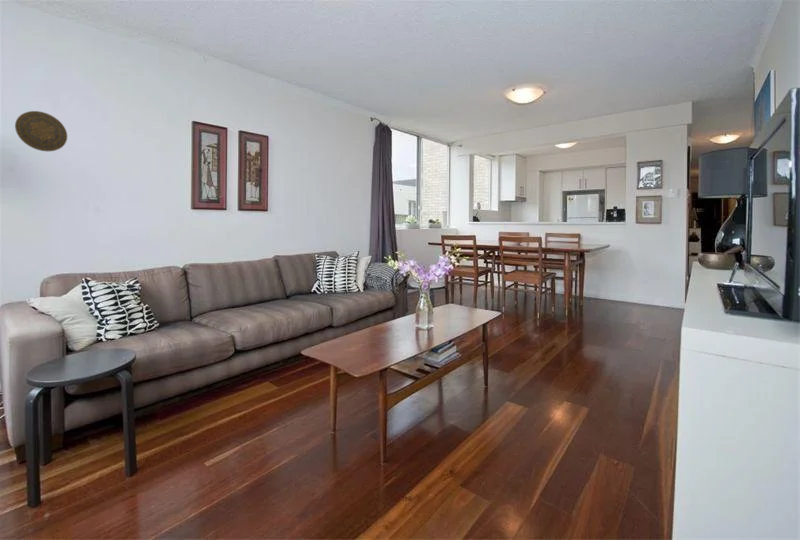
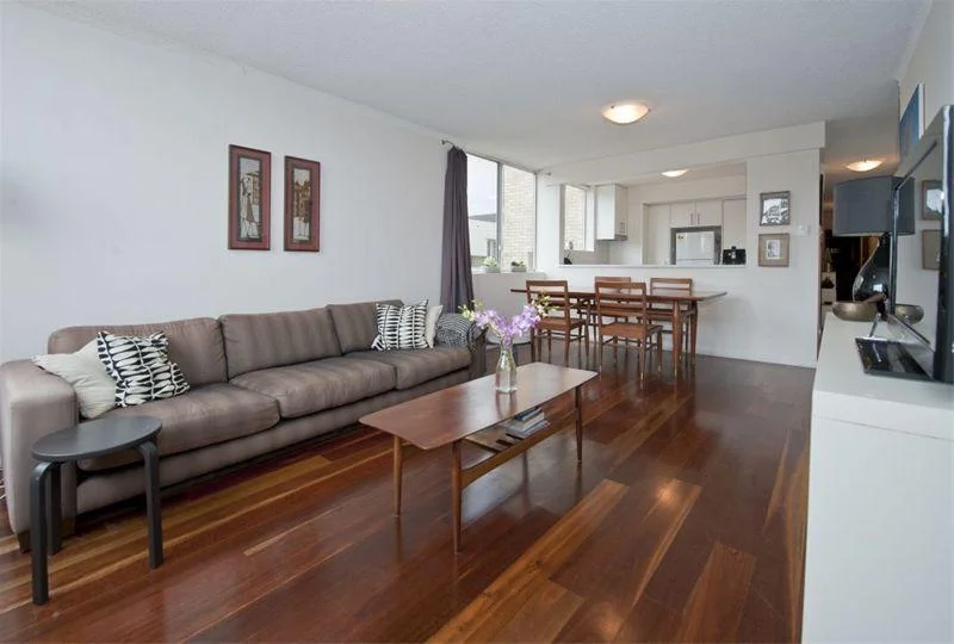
- decorative plate (42, 131)
